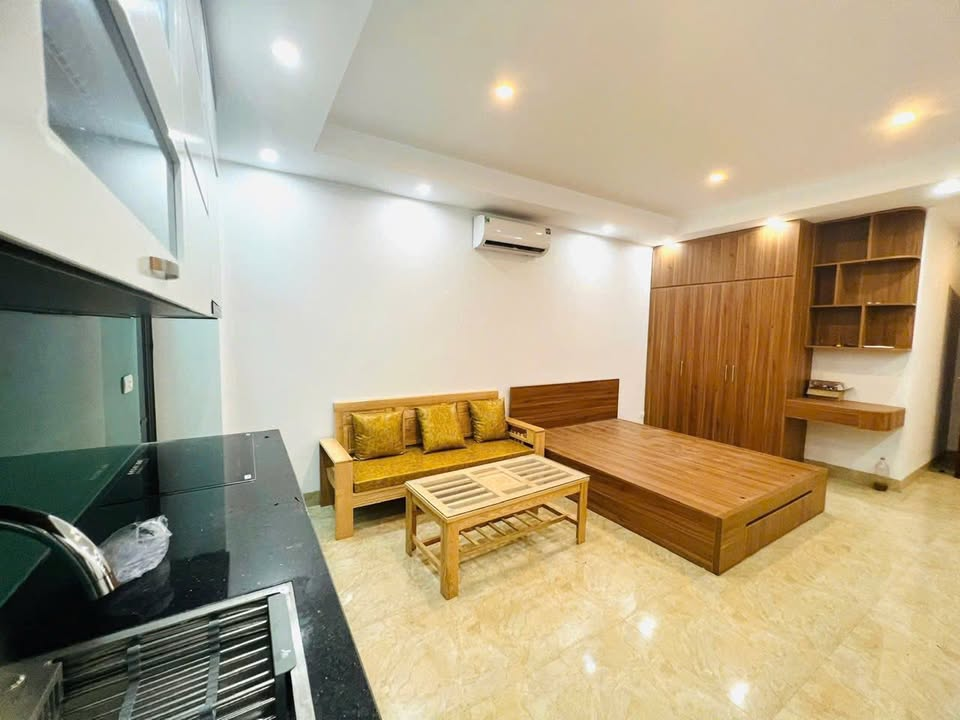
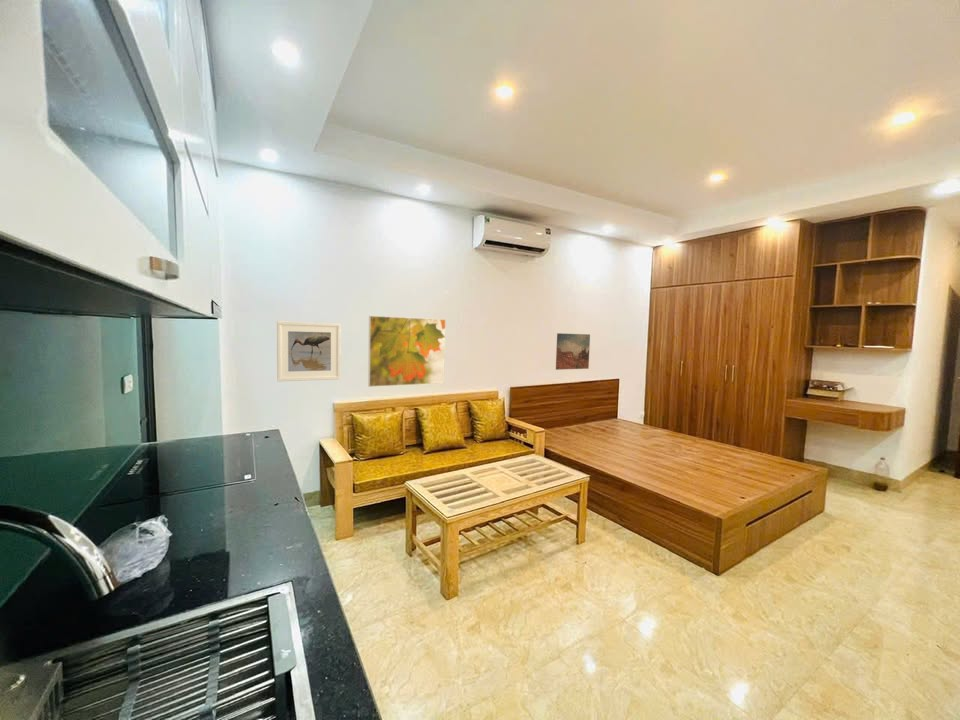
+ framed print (310, 351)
+ wall art (573, 351)
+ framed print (408, 351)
